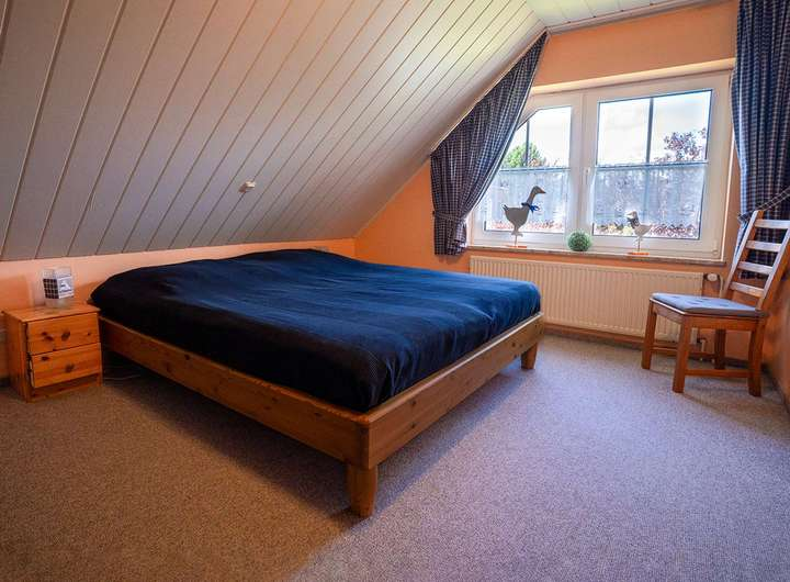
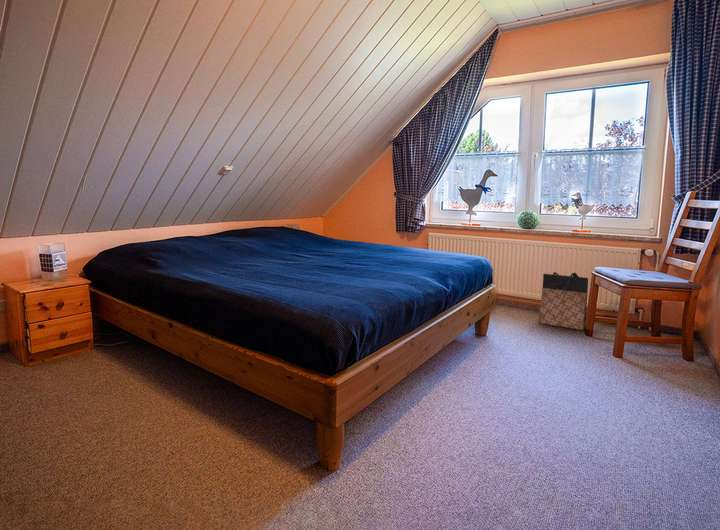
+ bag (563, 298)
